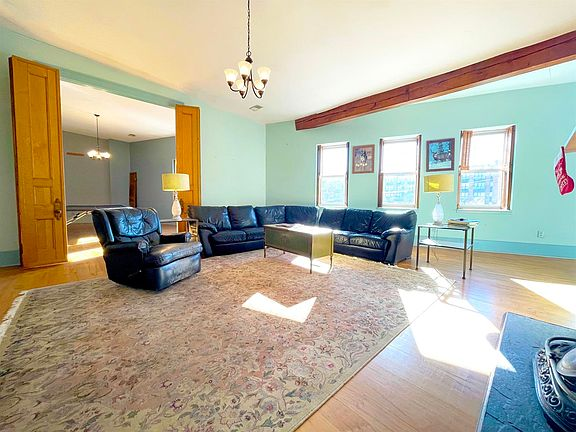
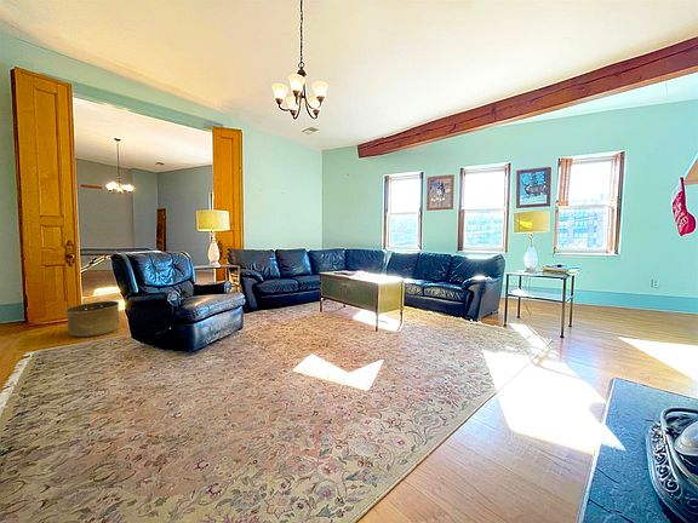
+ basket (95, 317)
